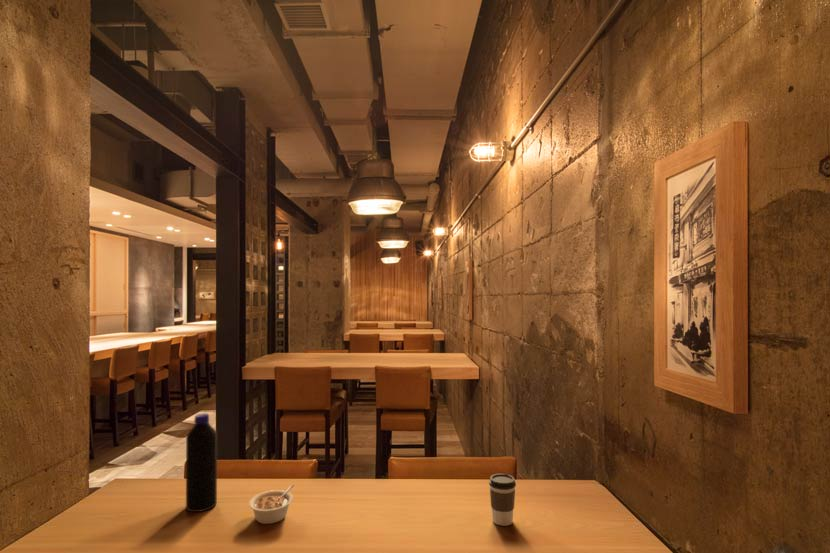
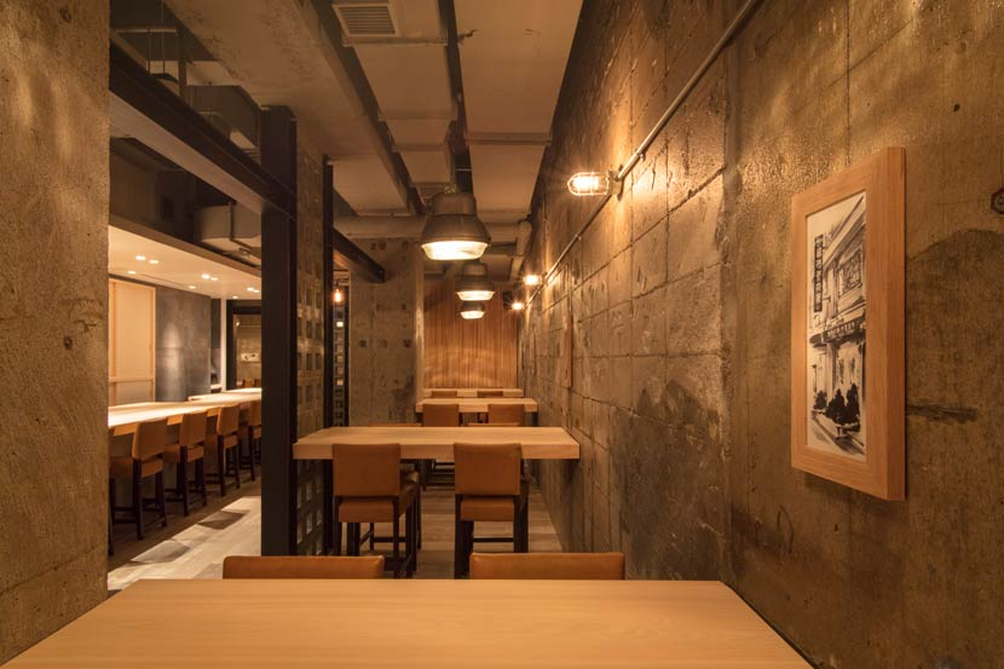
- legume (271, 505)
- bottle (201, 460)
- coffee cup (502, 499)
